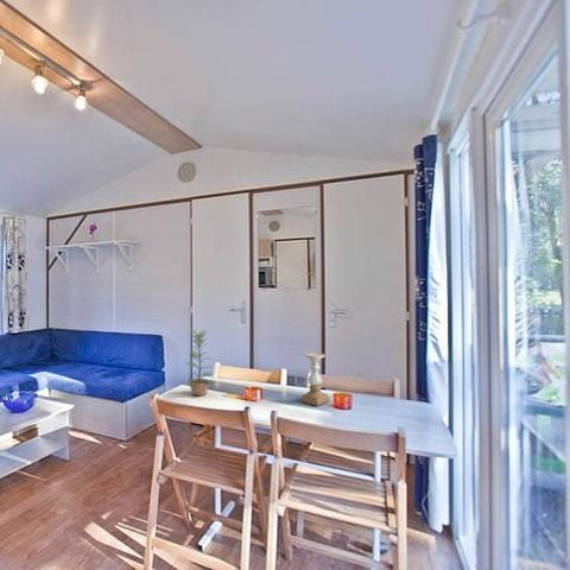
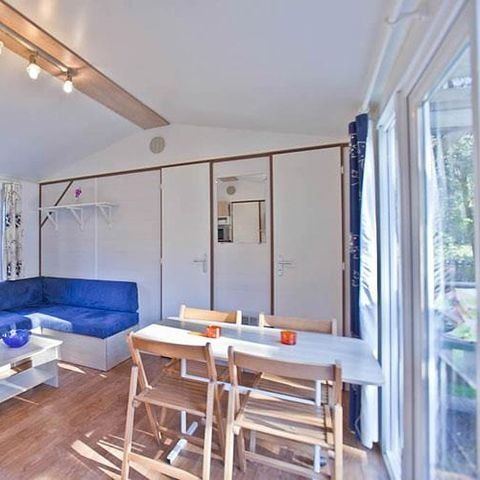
- candle holder (315, 378)
- plant (201, 361)
